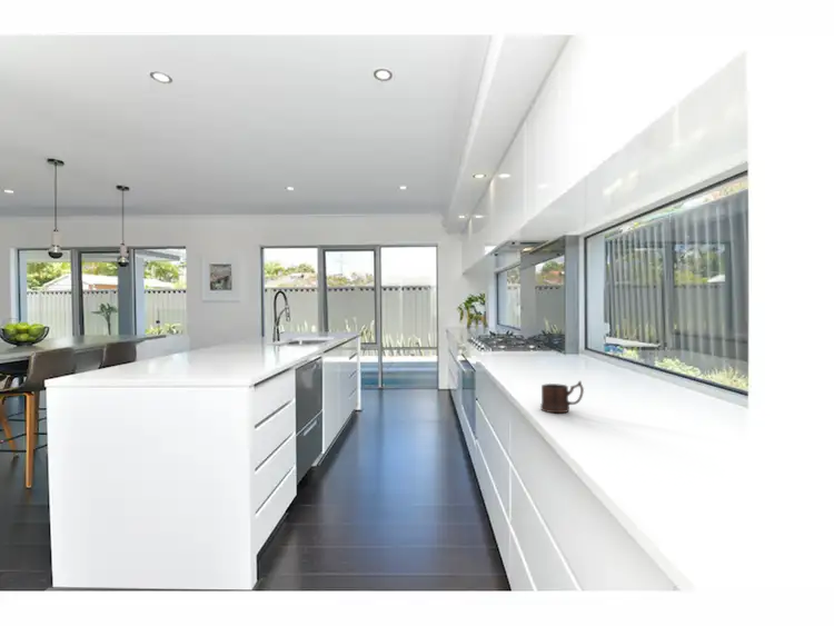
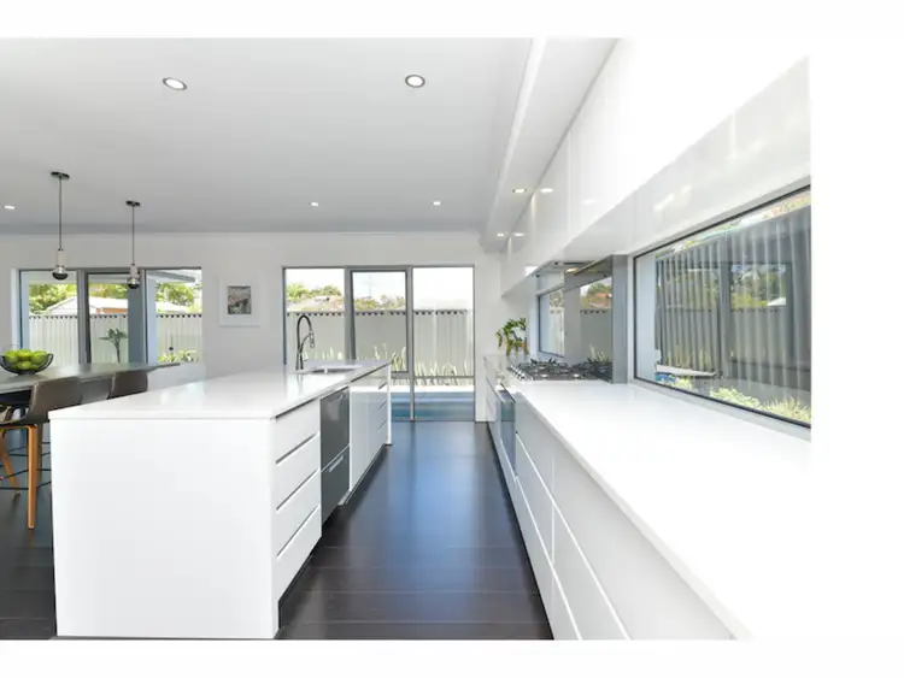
- mug (562, 395)
